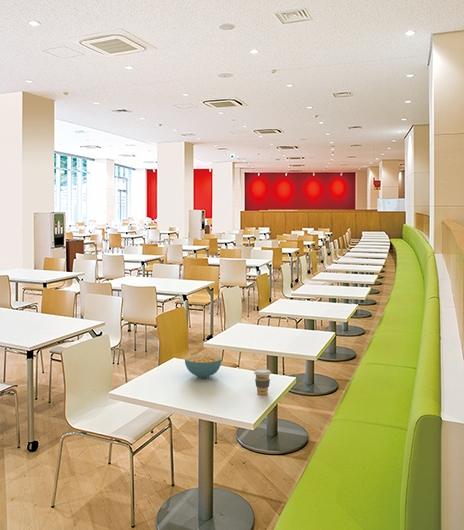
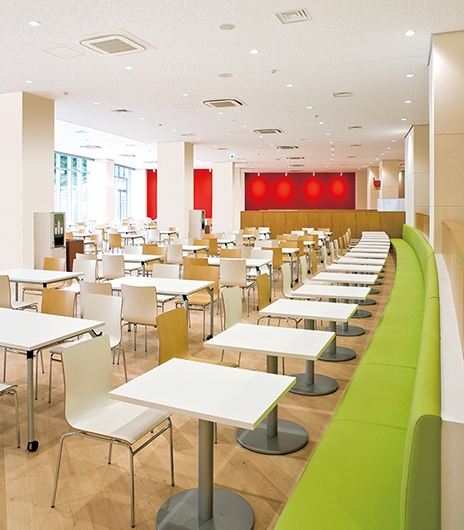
- cereal bowl (203, 367)
- coffee cup (262, 381)
